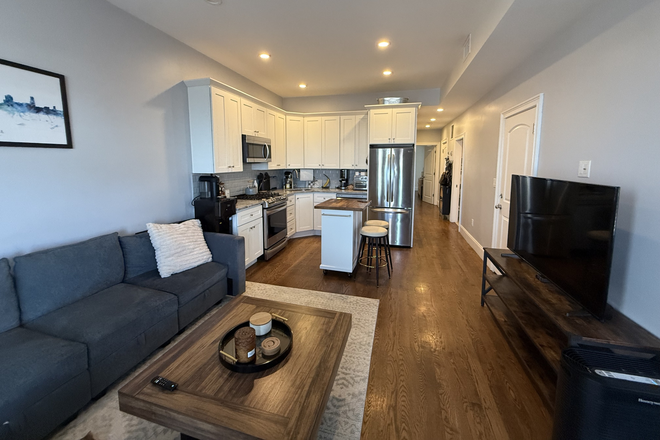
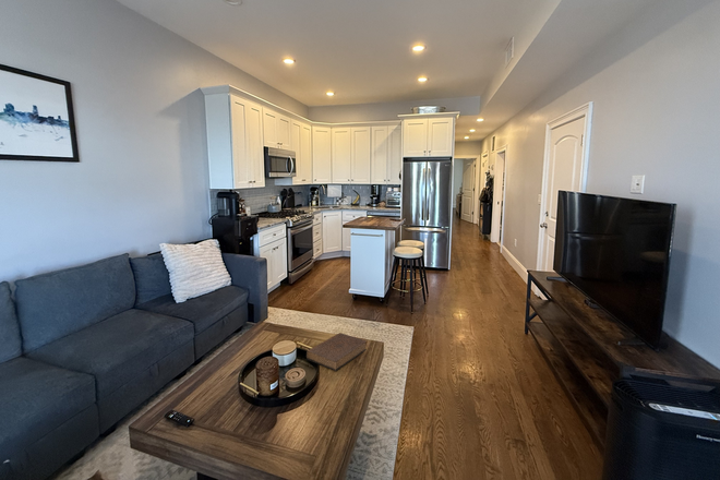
+ book (337, 349)
